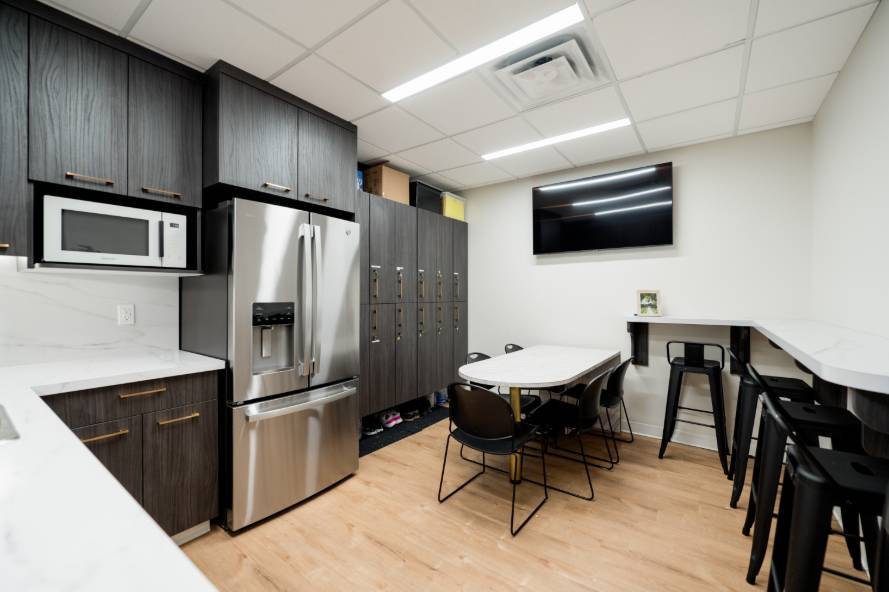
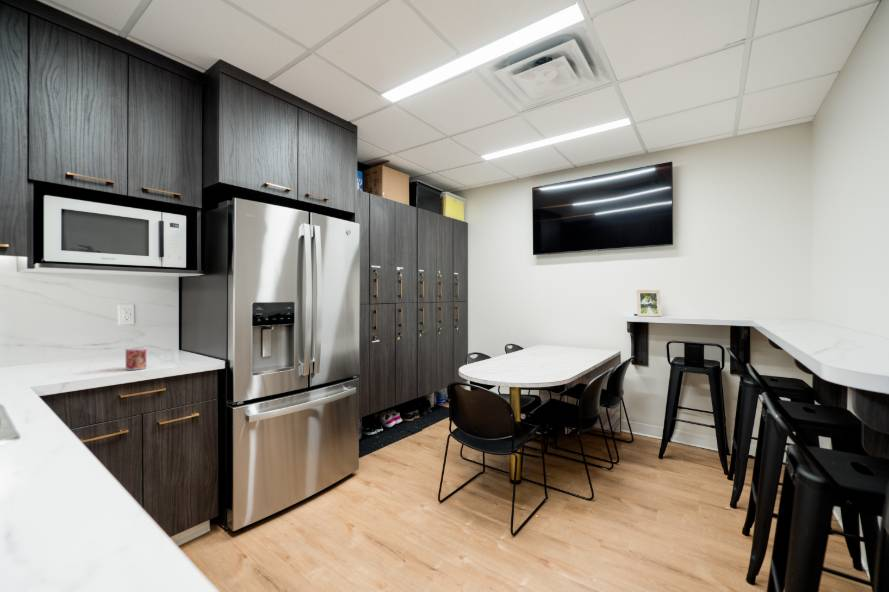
+ mug (135, 357)
